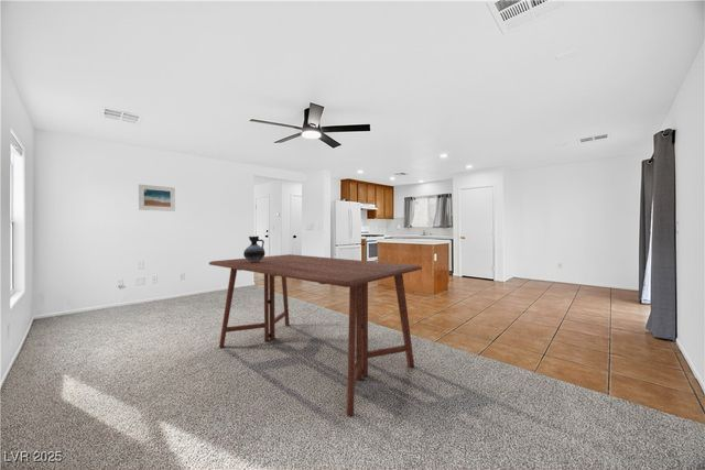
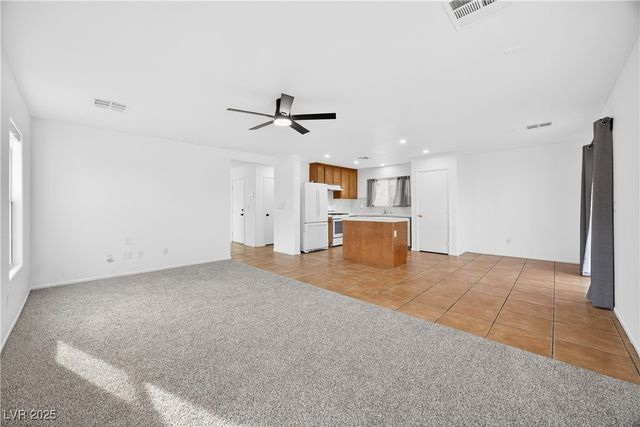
- ceramic jug (254, 249)
- dining table (288, 309)
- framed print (158, 198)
